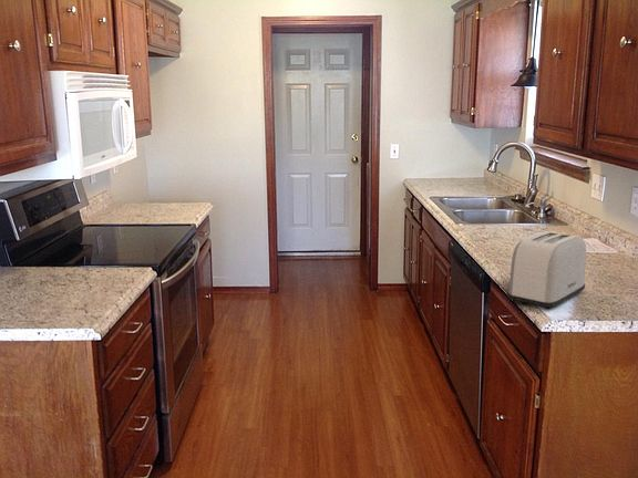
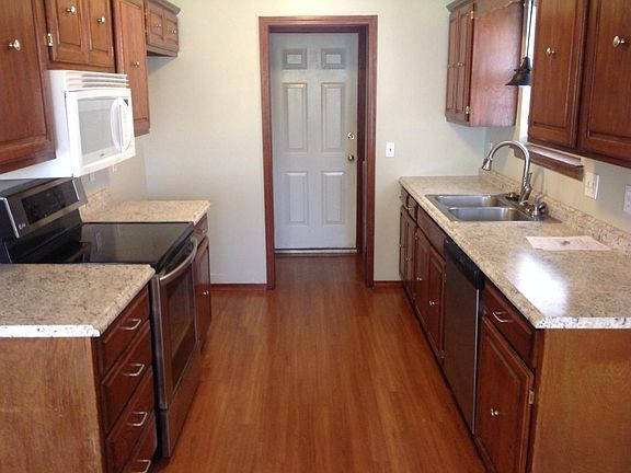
- toaster (549, 266)
